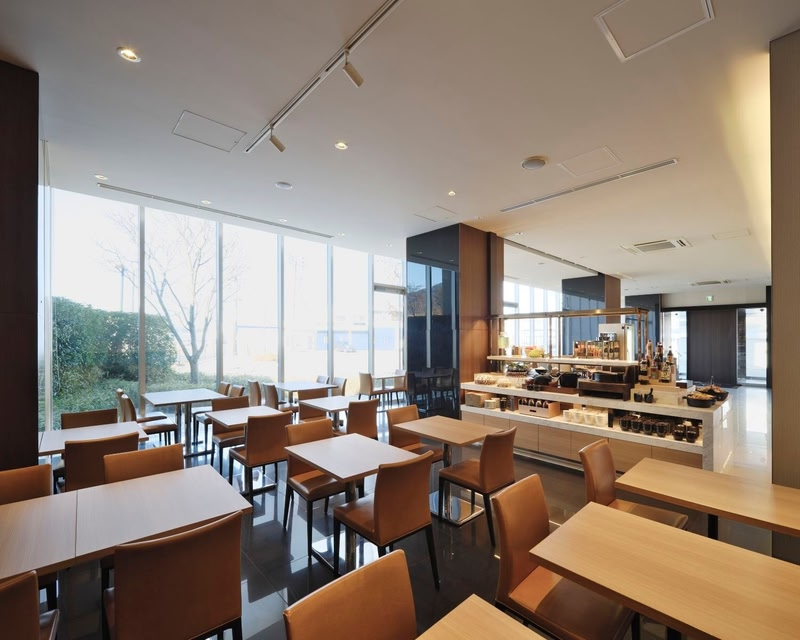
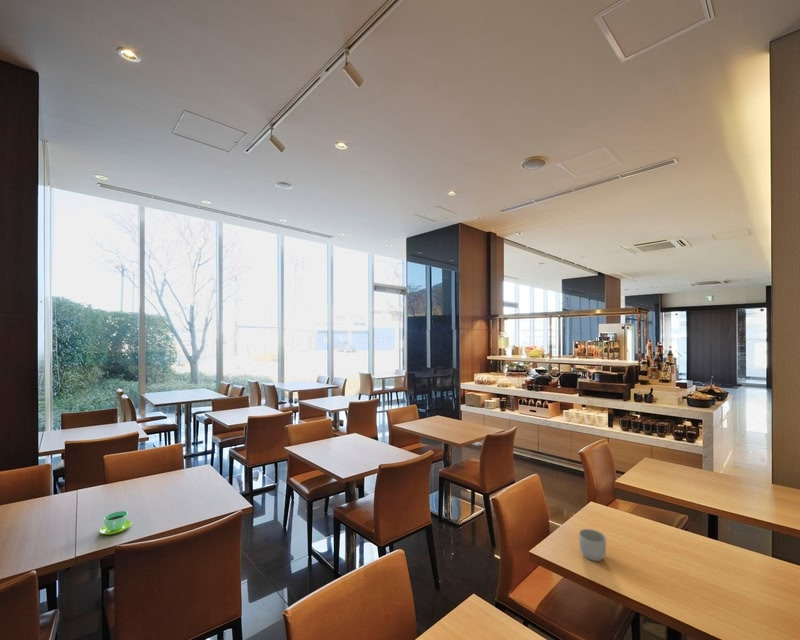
+ cup (115, 522)
+ mug (593, 543)
